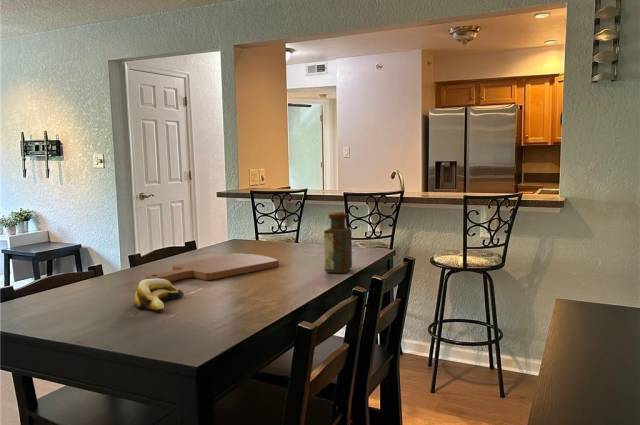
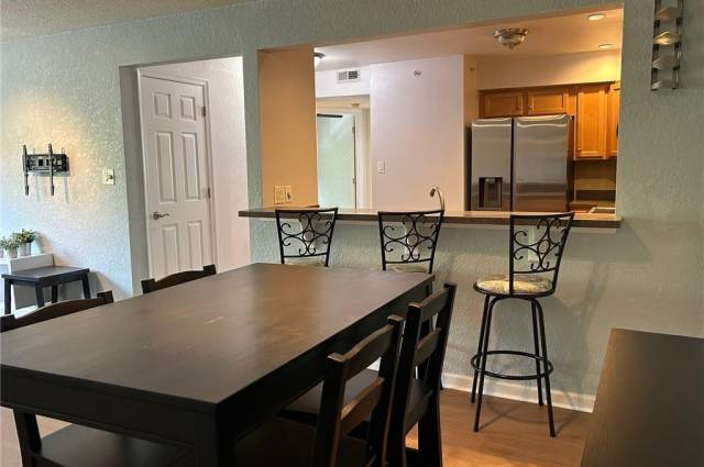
- bottle (338, 241)
- banana (160, 291)
- cutting board (219, 266)
